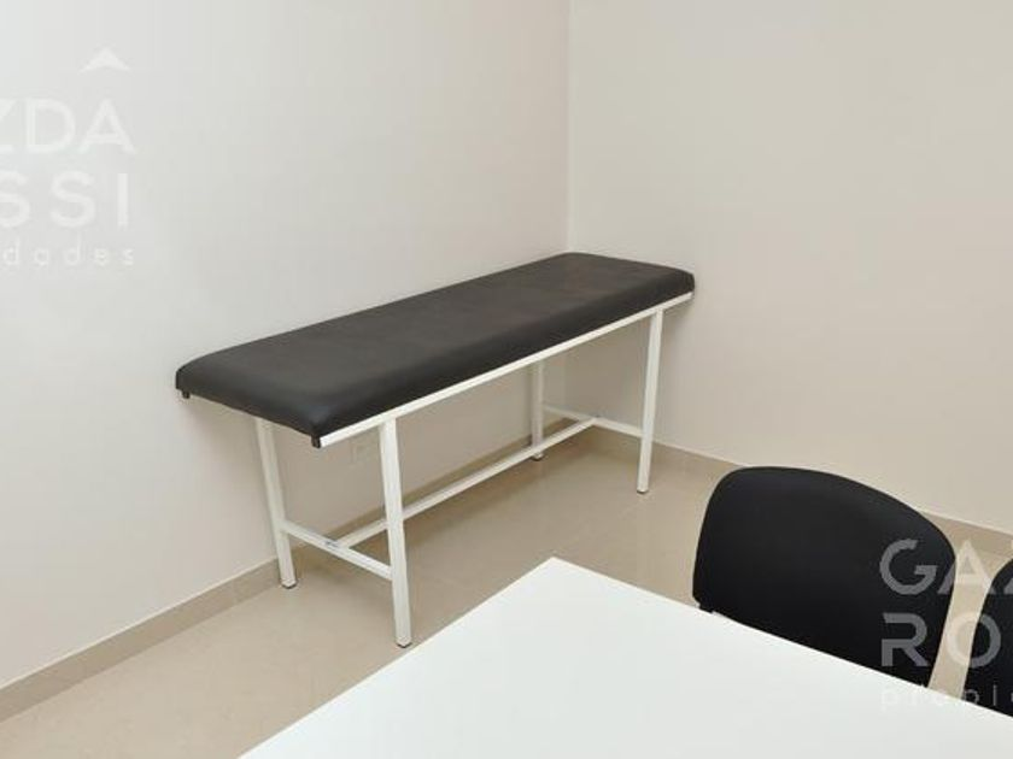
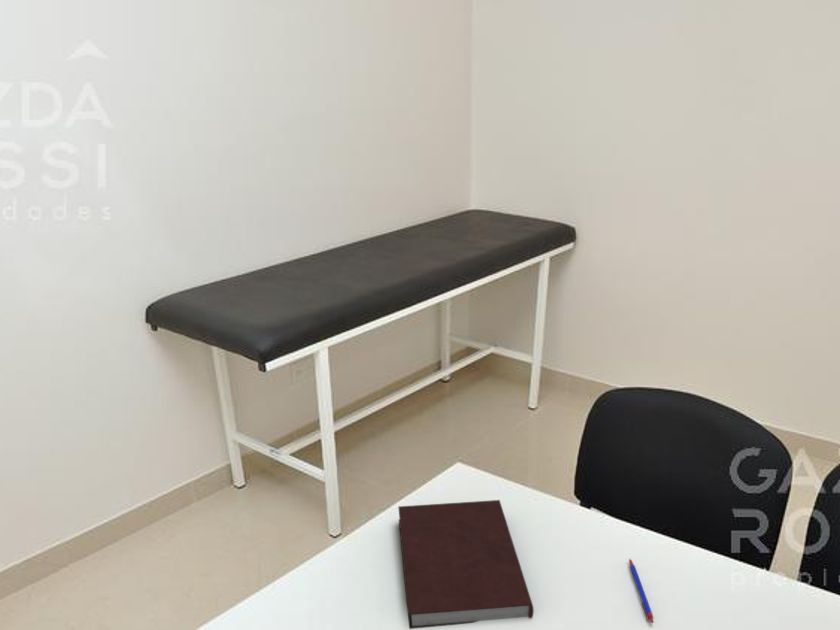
+ pen (640, 588)
+ notebook (459, 558)
